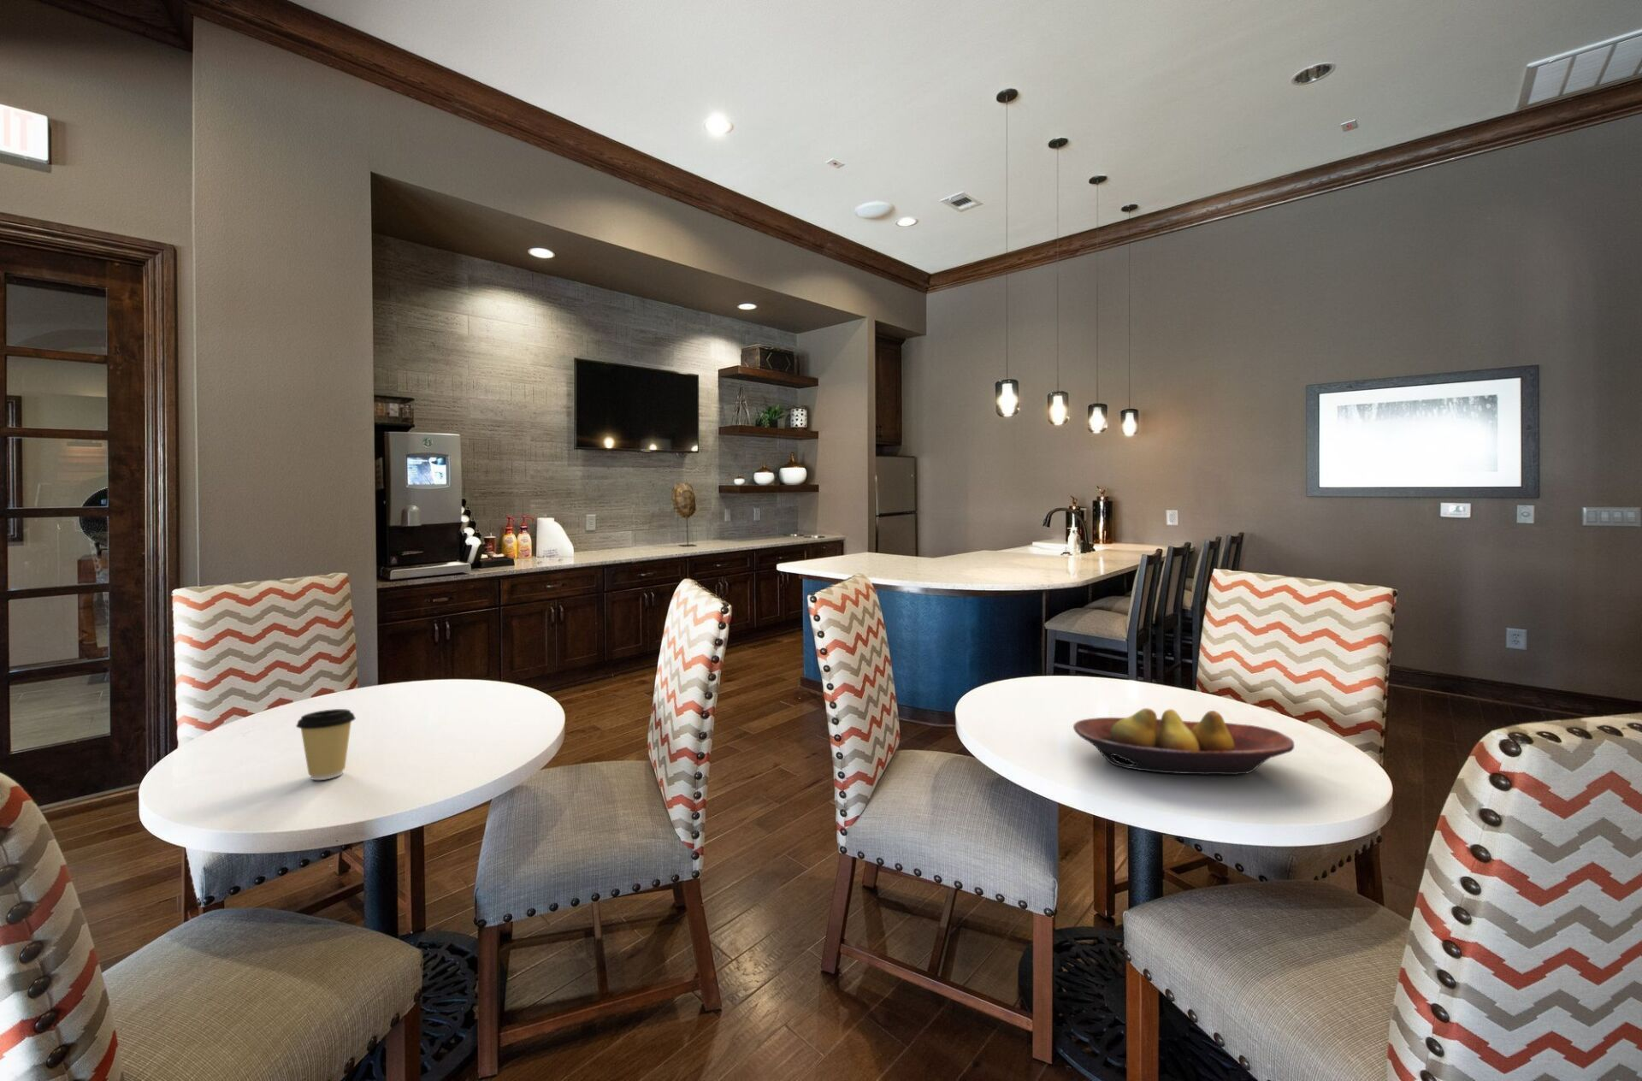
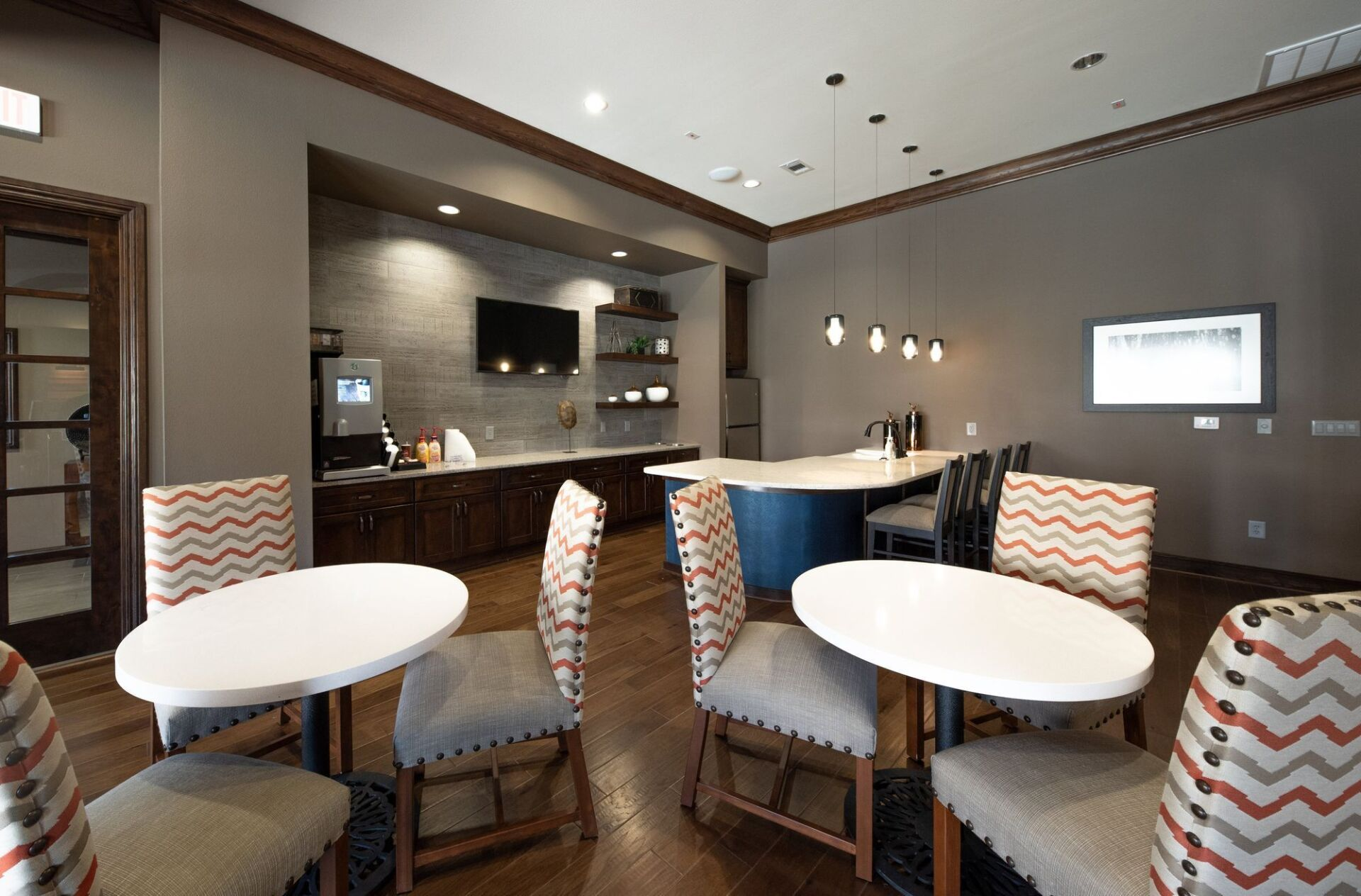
- coffee cup (327, 743)
- fruit bowl (1180, 736)
